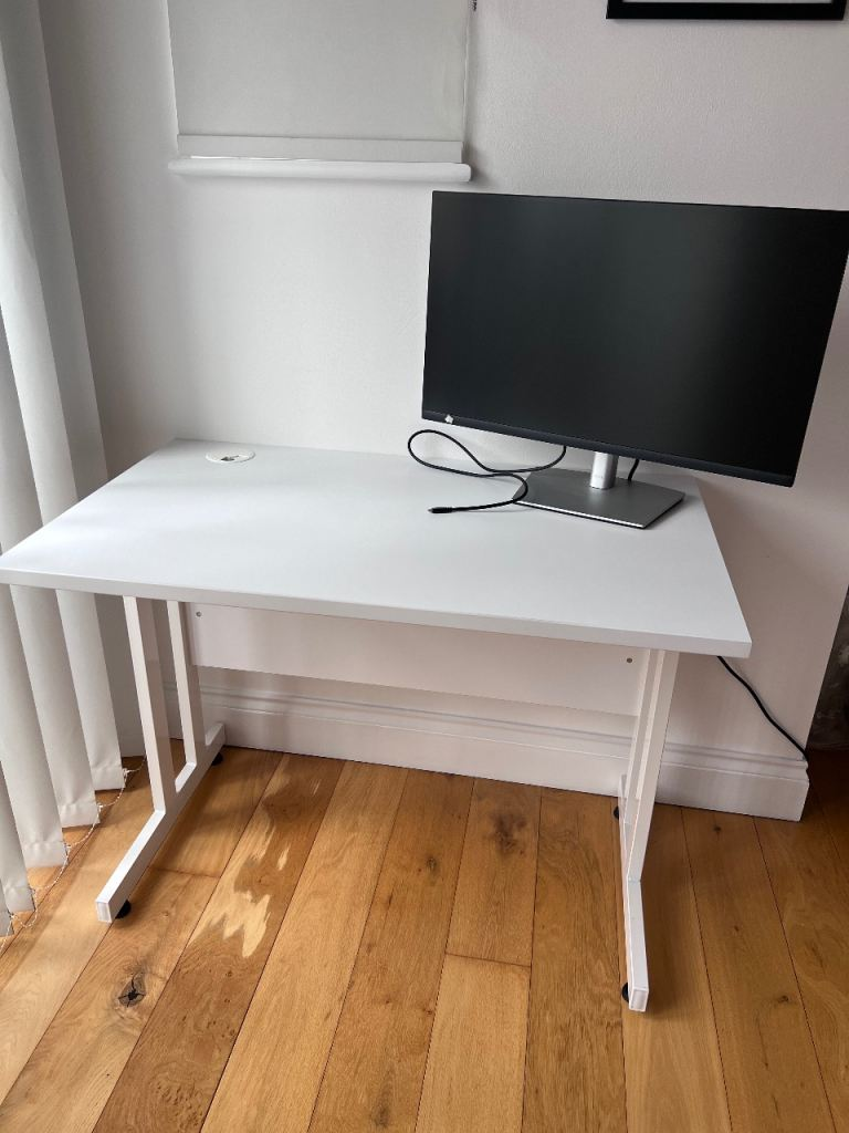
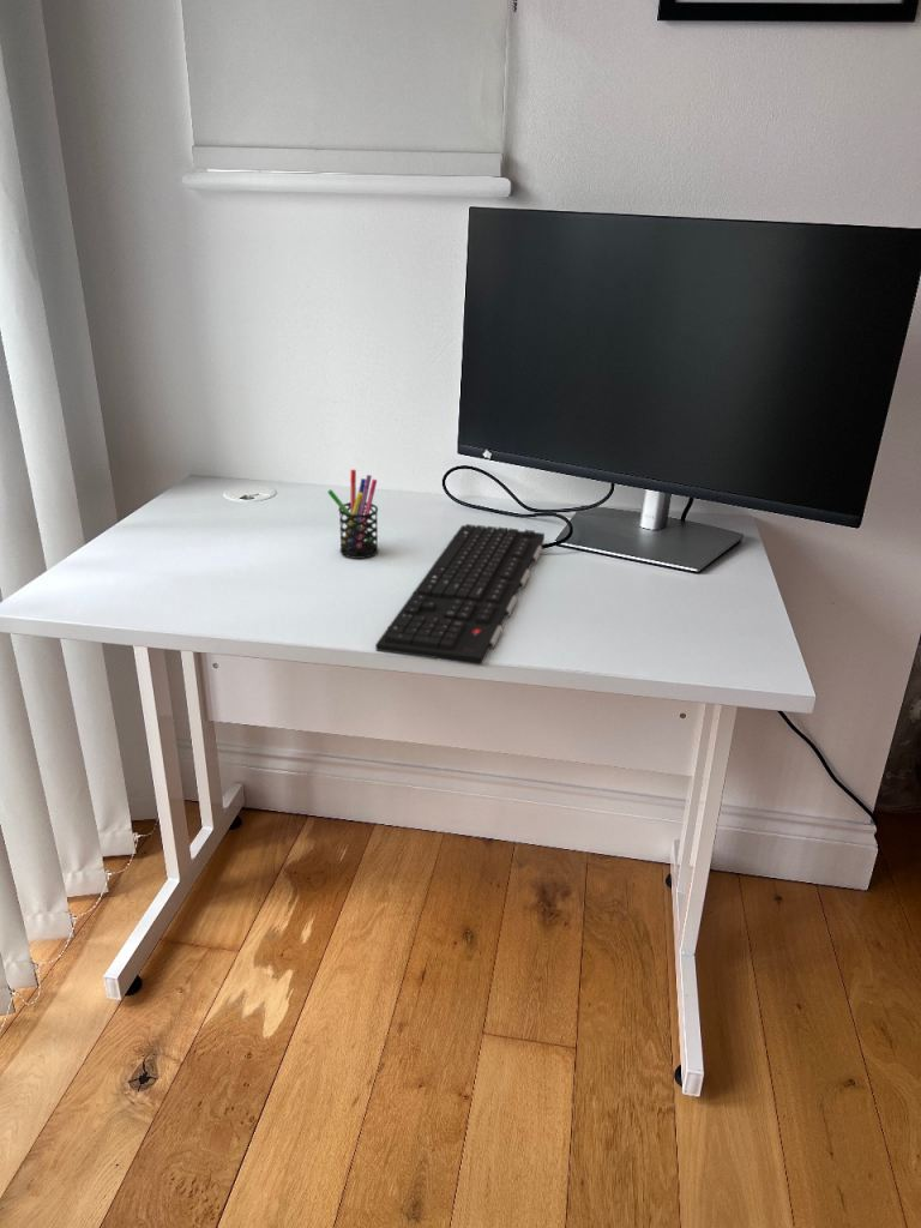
+ keyboard (471, 583)
+ pen holder (353, 513)
